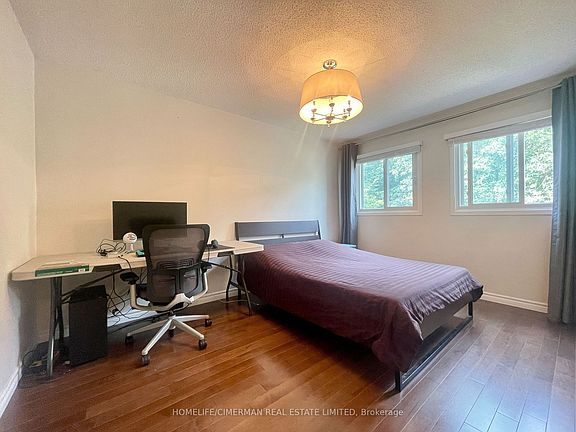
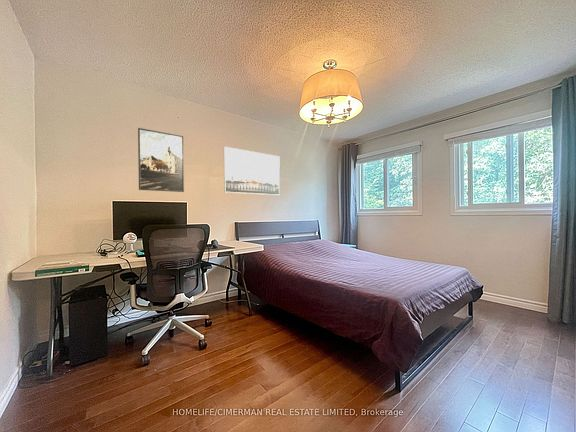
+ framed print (253, 172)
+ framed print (162, 161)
